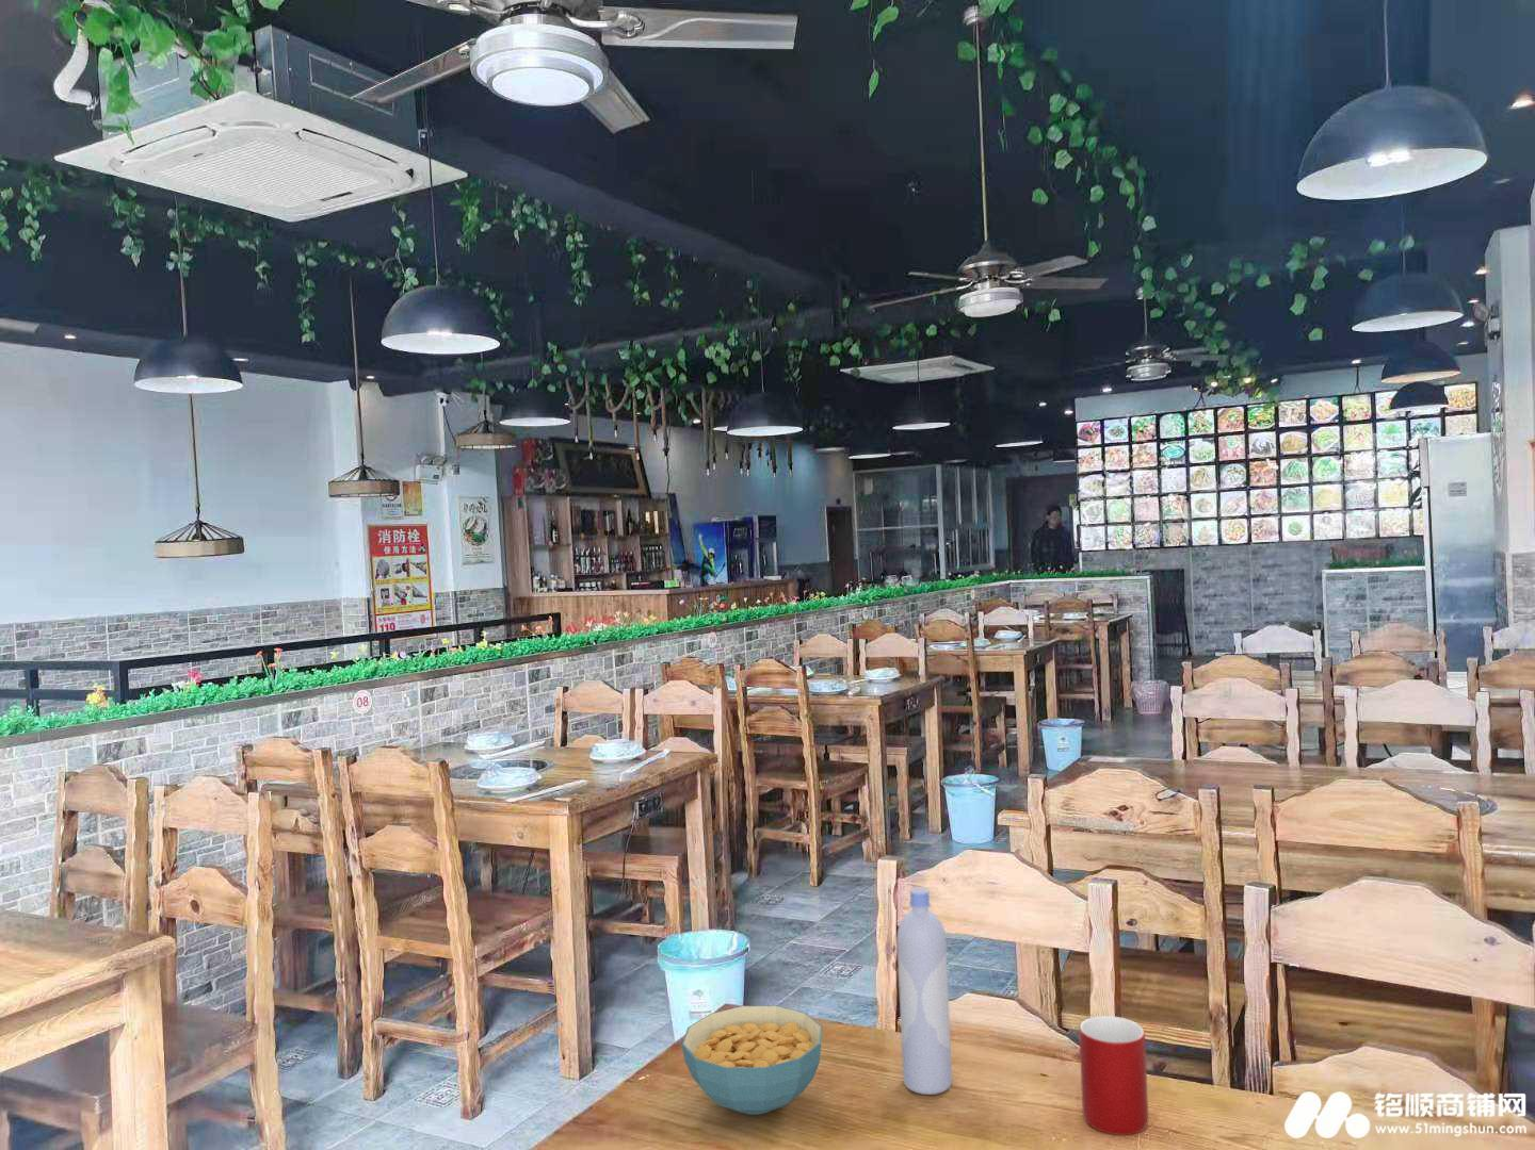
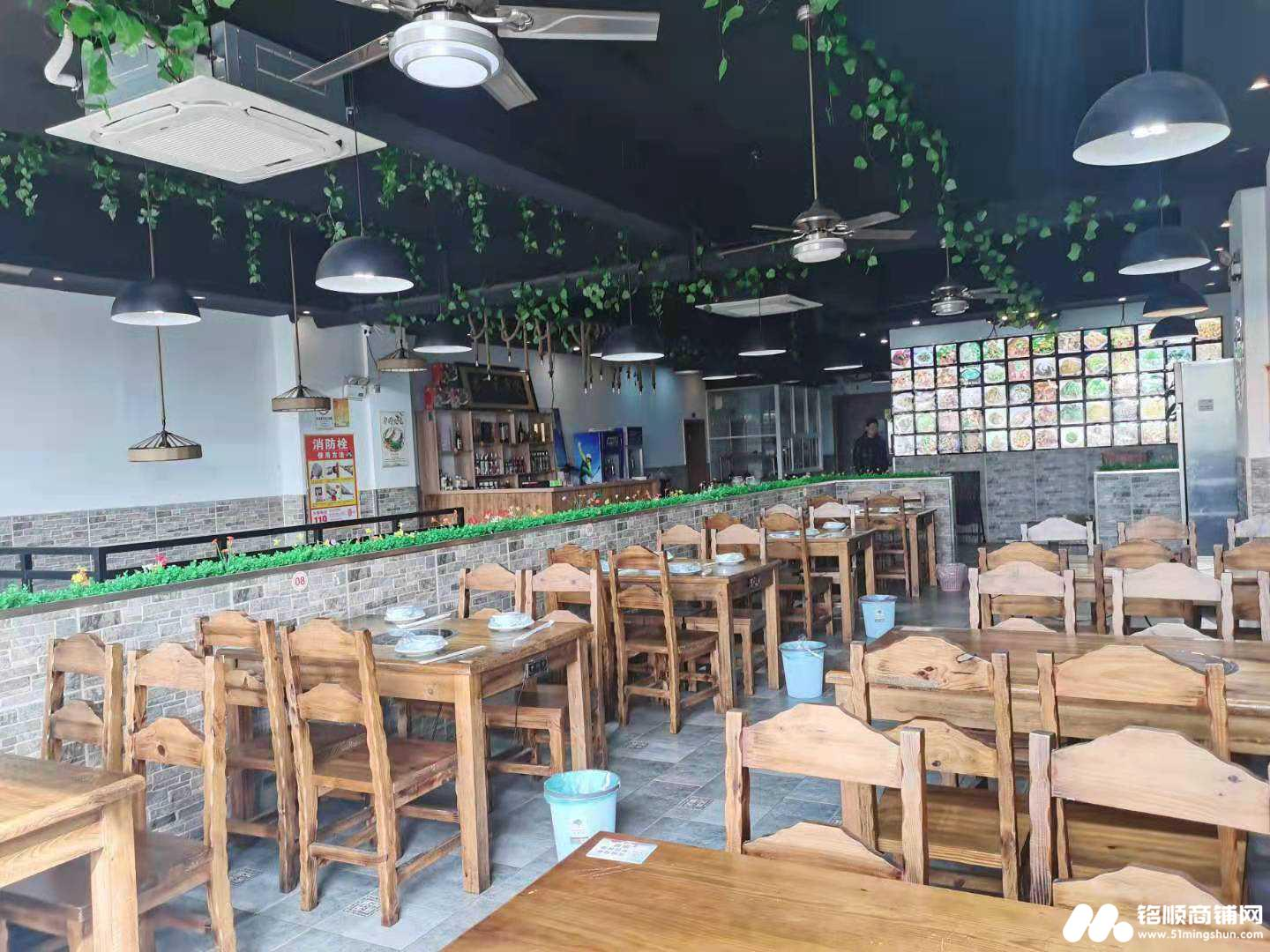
- bottle (923, 986)
- cereal bowl (754, 1069)
- cup (1114, 1067)
